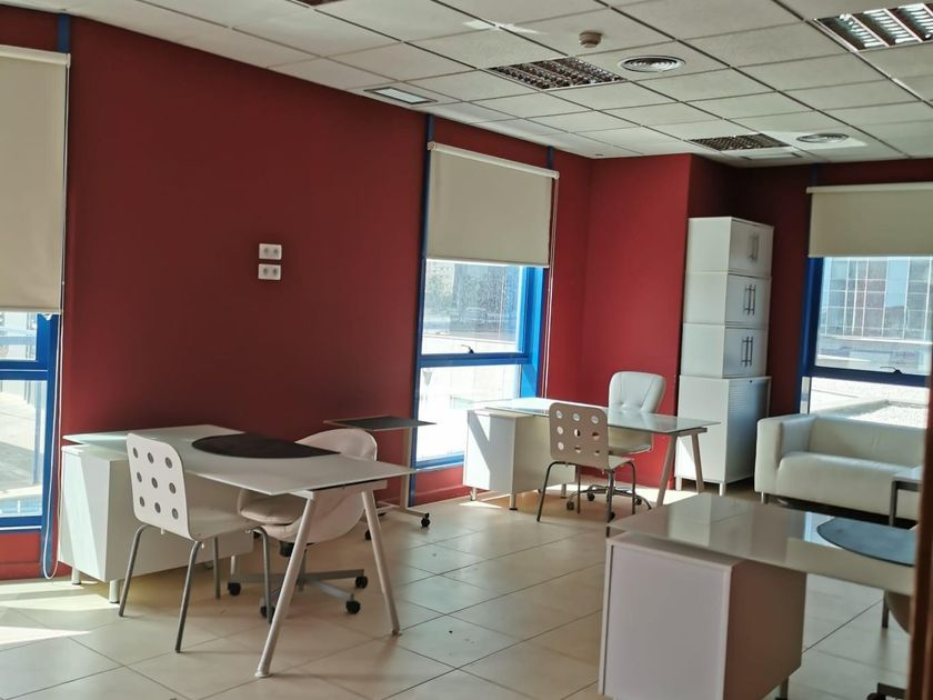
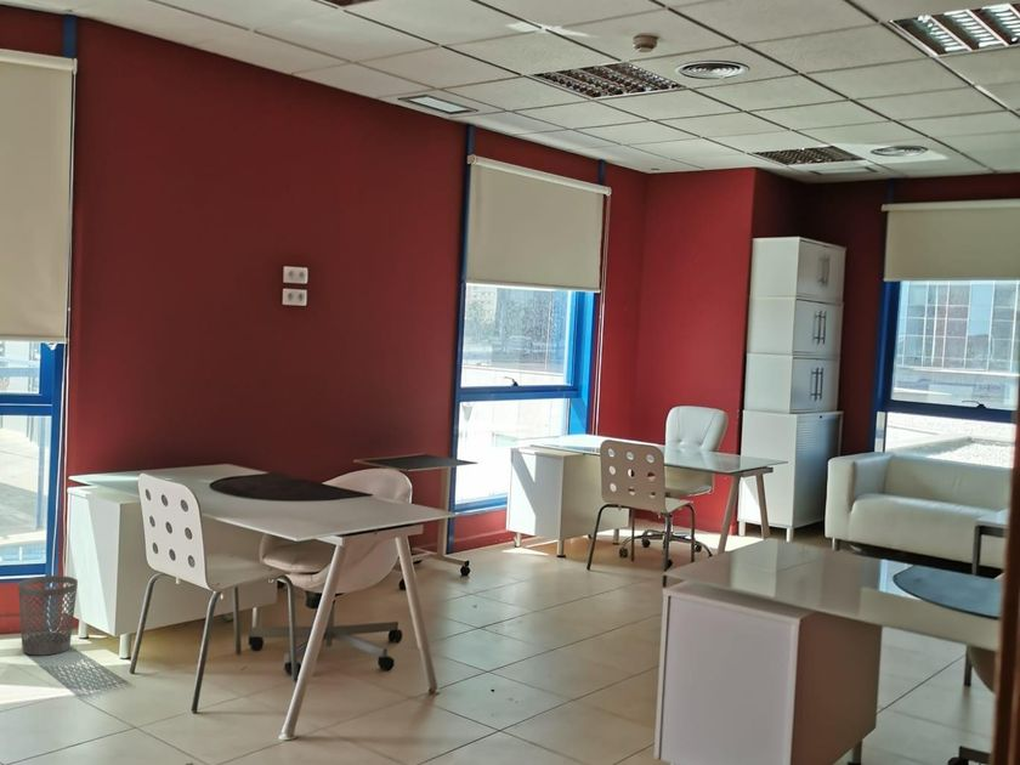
+ wastebasket (46, 616)
